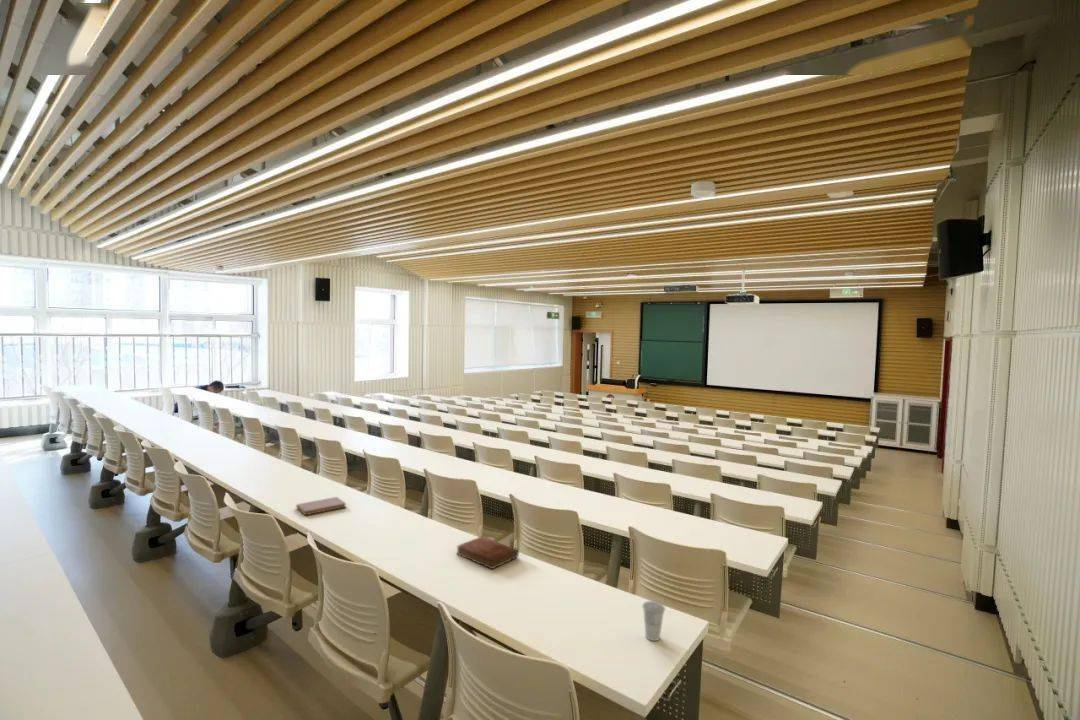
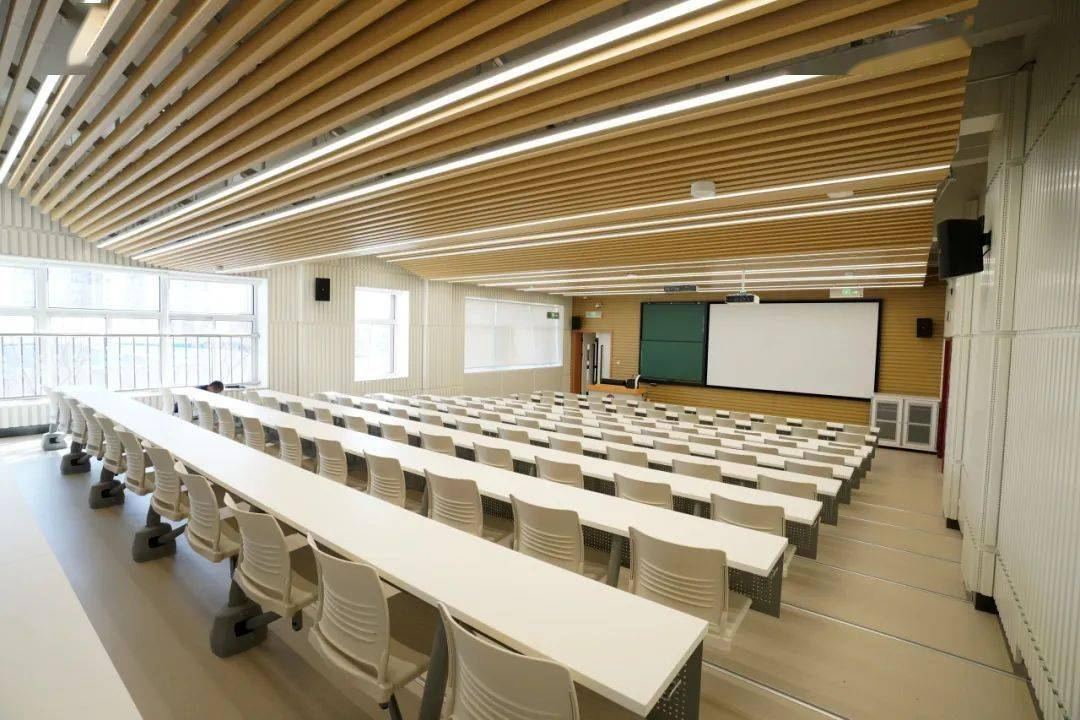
- bible (487, 551)
- notebook (321, 505)
- cup (653, 621)
